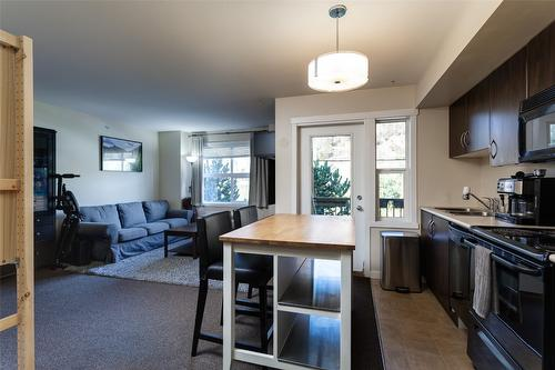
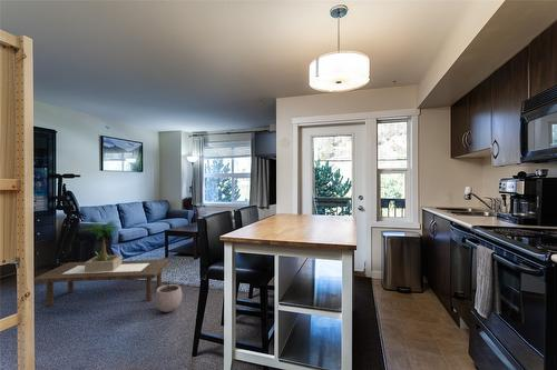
+ coffee table (108, 279)
+ plant pot (168, 293)
+ potted plant (102, 243)
